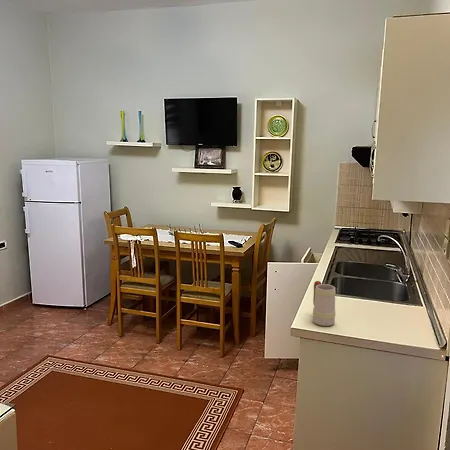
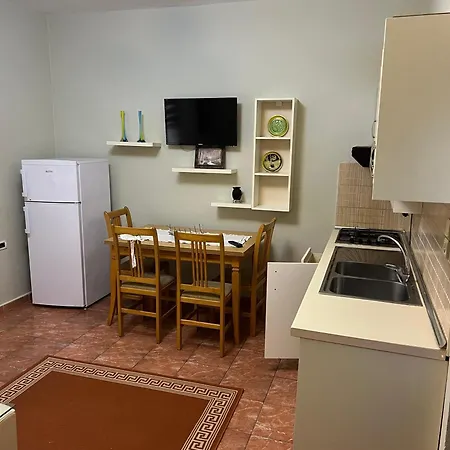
- mug (322, 302)
